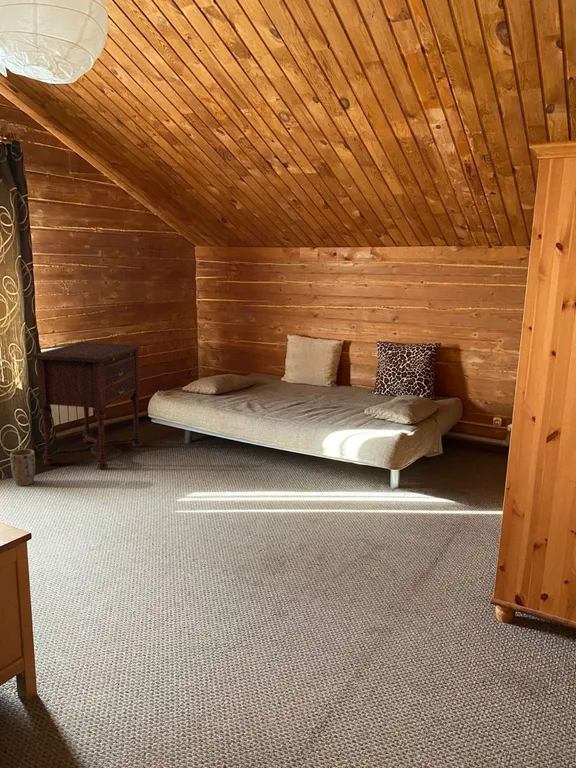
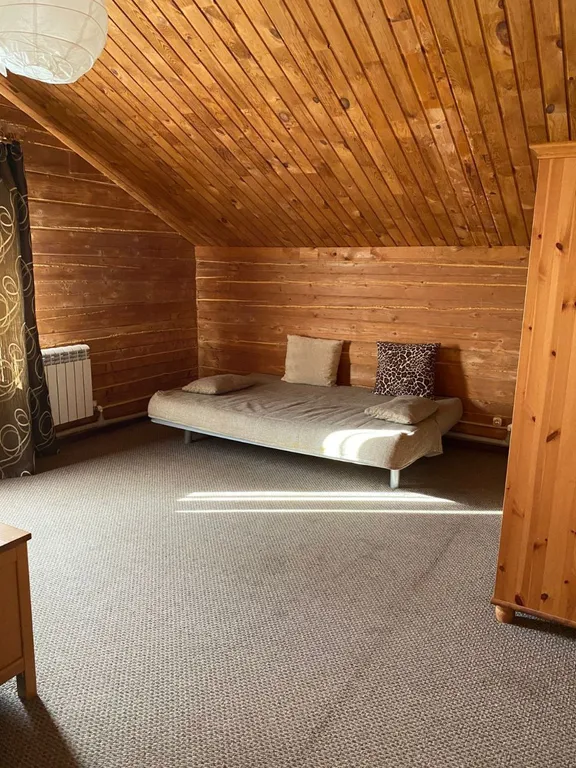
- side table (92, 403)
- plant pot (23, 467)
